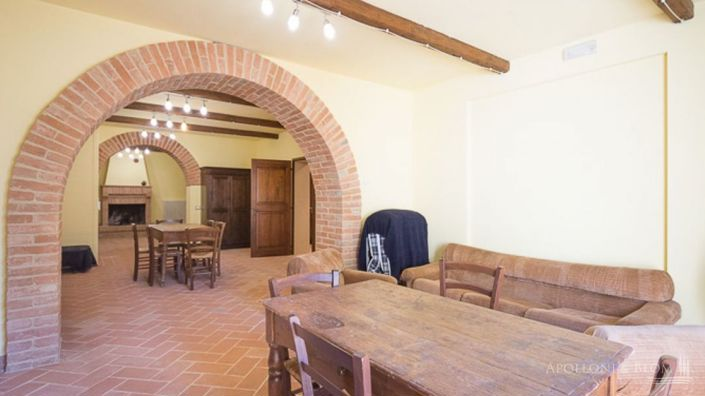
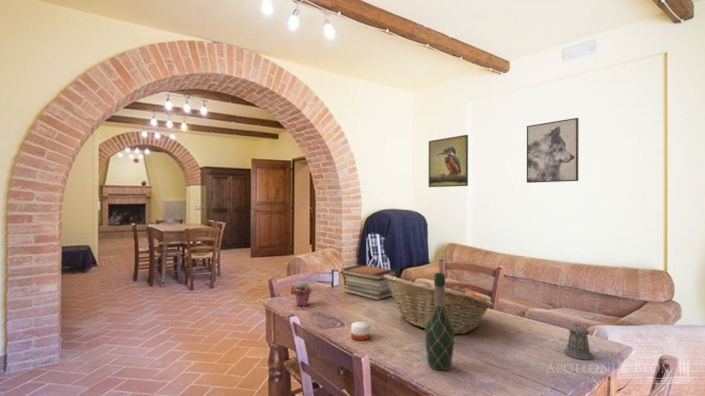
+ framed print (447, 162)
+ wine bottle (439, 319)
+ pepper shaker (578, 340)
+ potted succulent (302, 293)
+ fruit basket (434, 298)
+ wall art (551, 152)
+ candle (360, 324)
+ book stack (369, 281)
